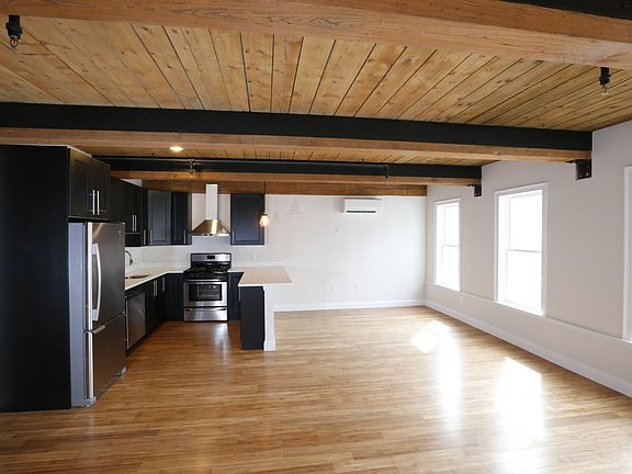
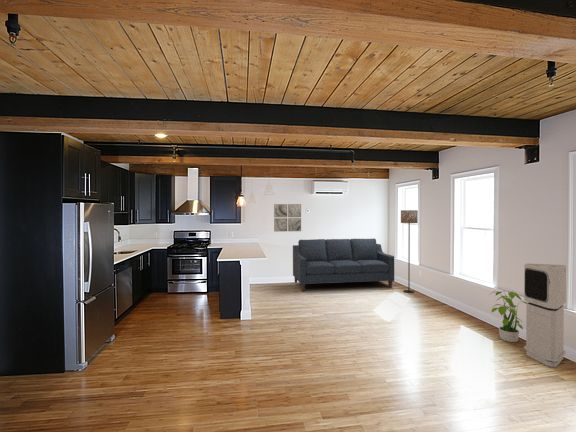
+ wall art (288, 218)
+ potted plant (505, 314)
+ sofa (341, 262)
+ floor lamp (409, 251)
+ air purifier (549, 312)
